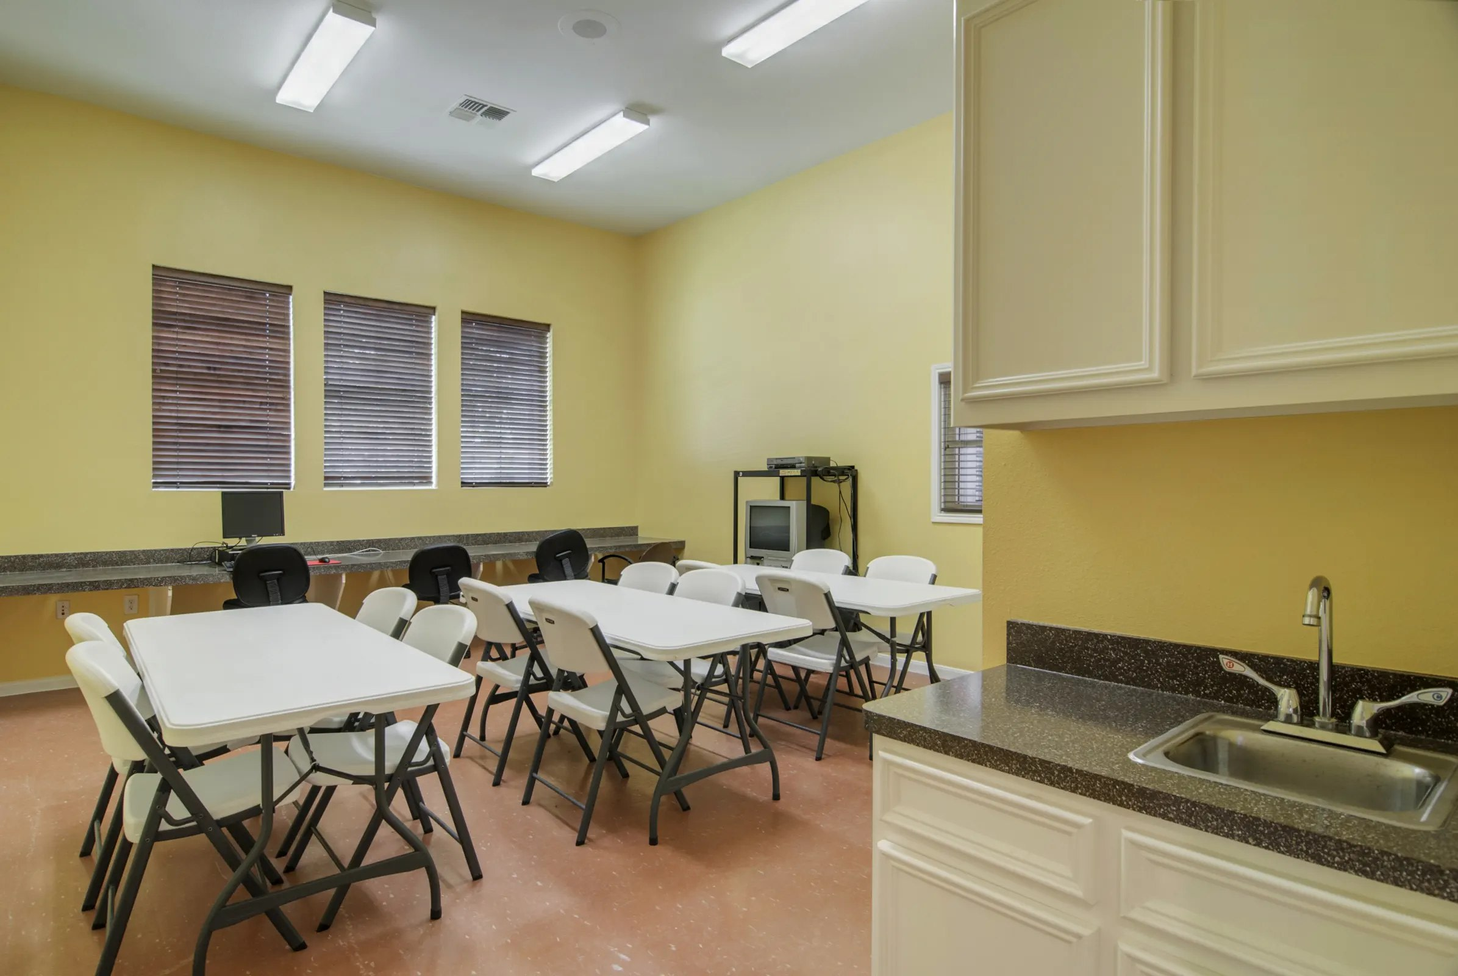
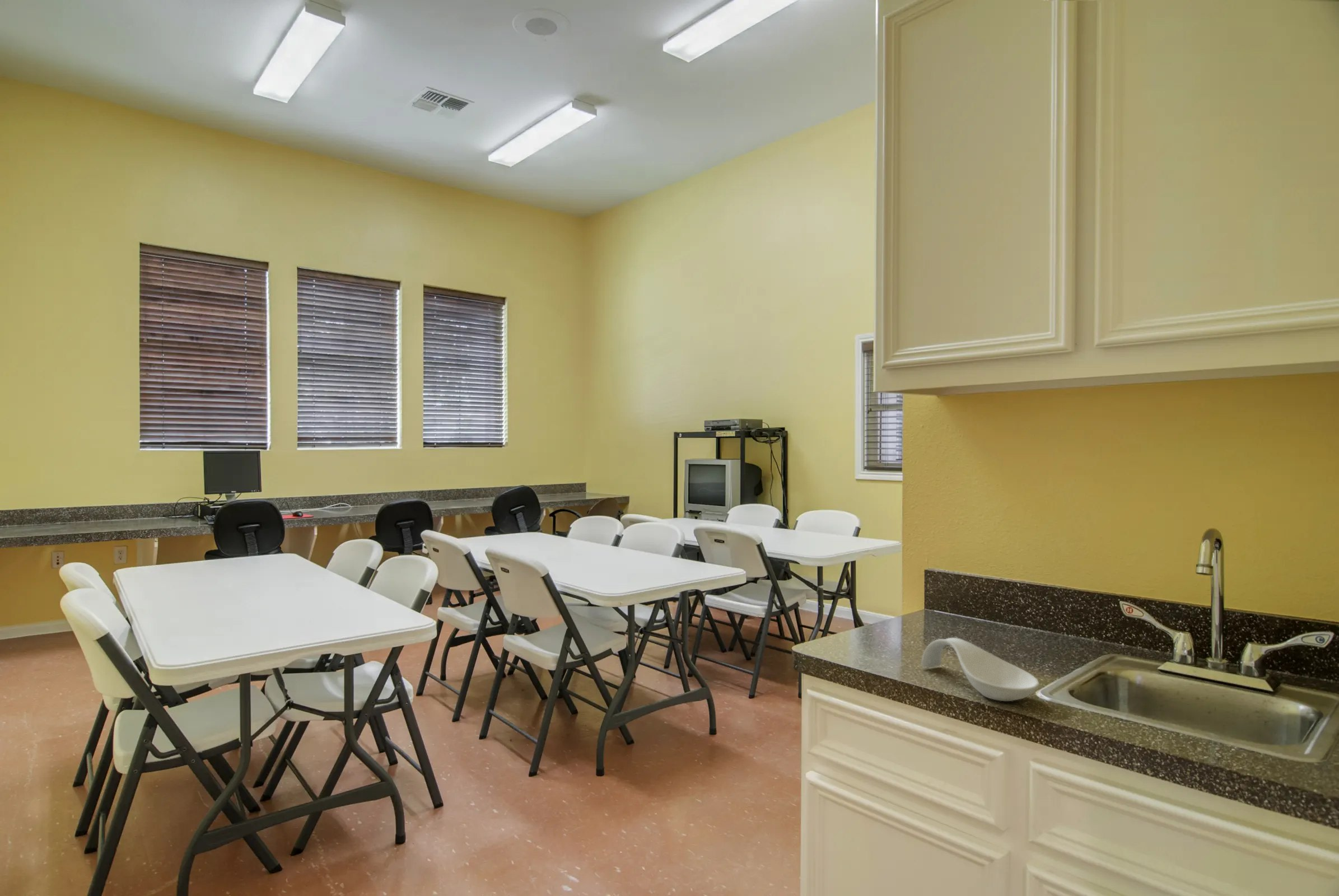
+ spoon rest (974, 666)
